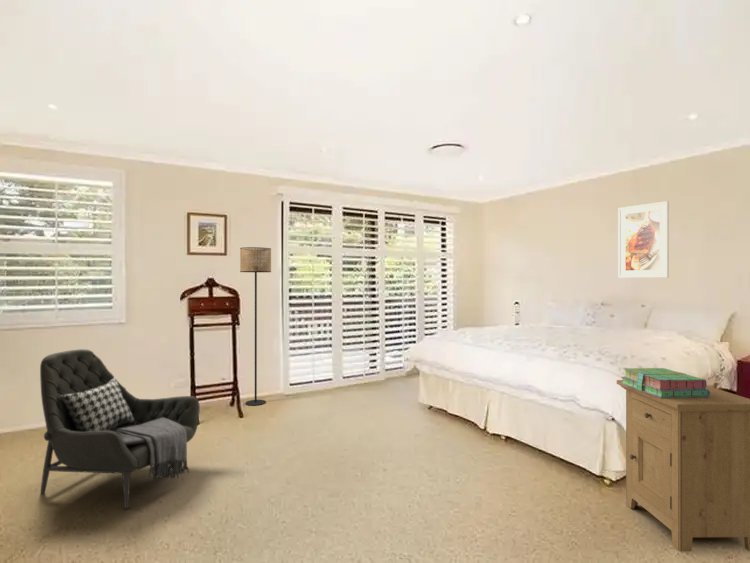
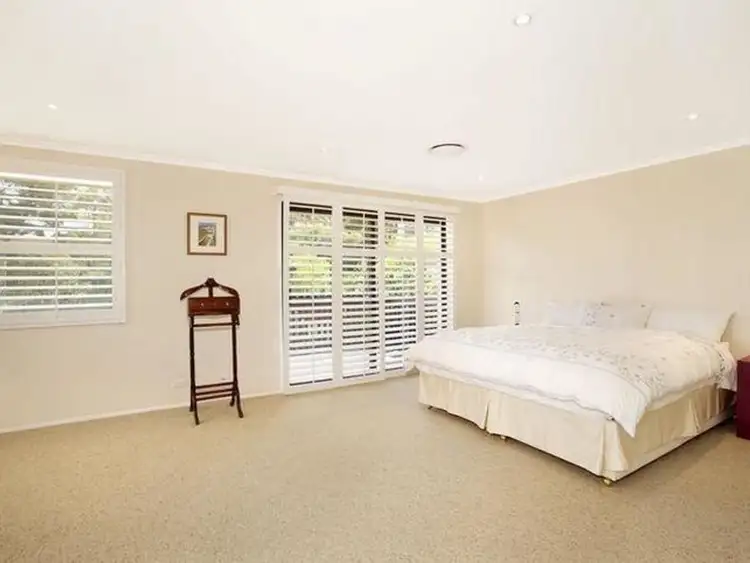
- nightstand (683, 458)
- armchair (120, 418)
- stack of books (662, 381)
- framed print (642, 241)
- floor lamp (255, 325)
